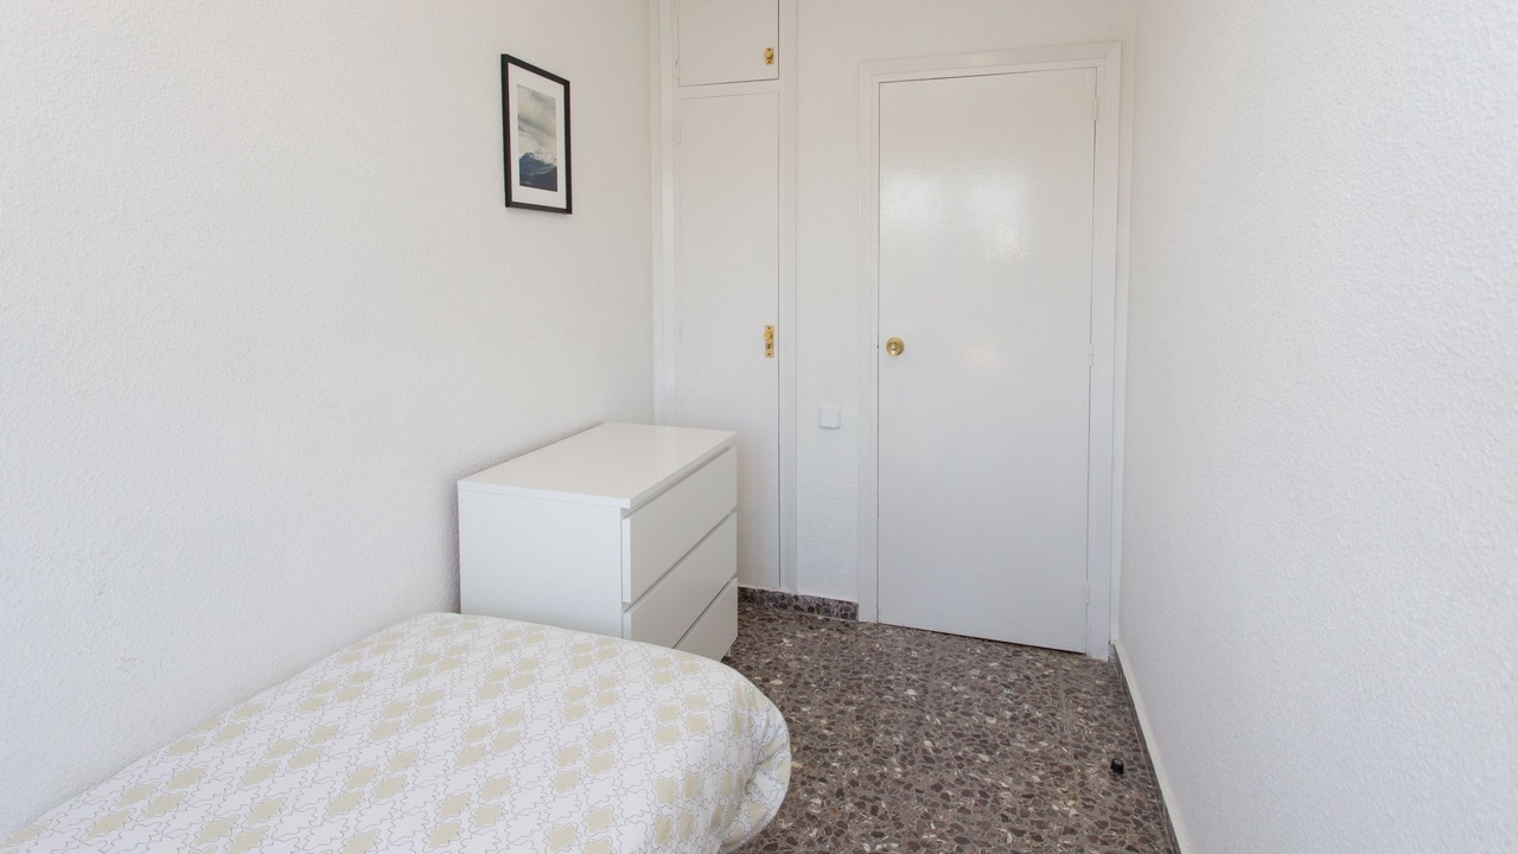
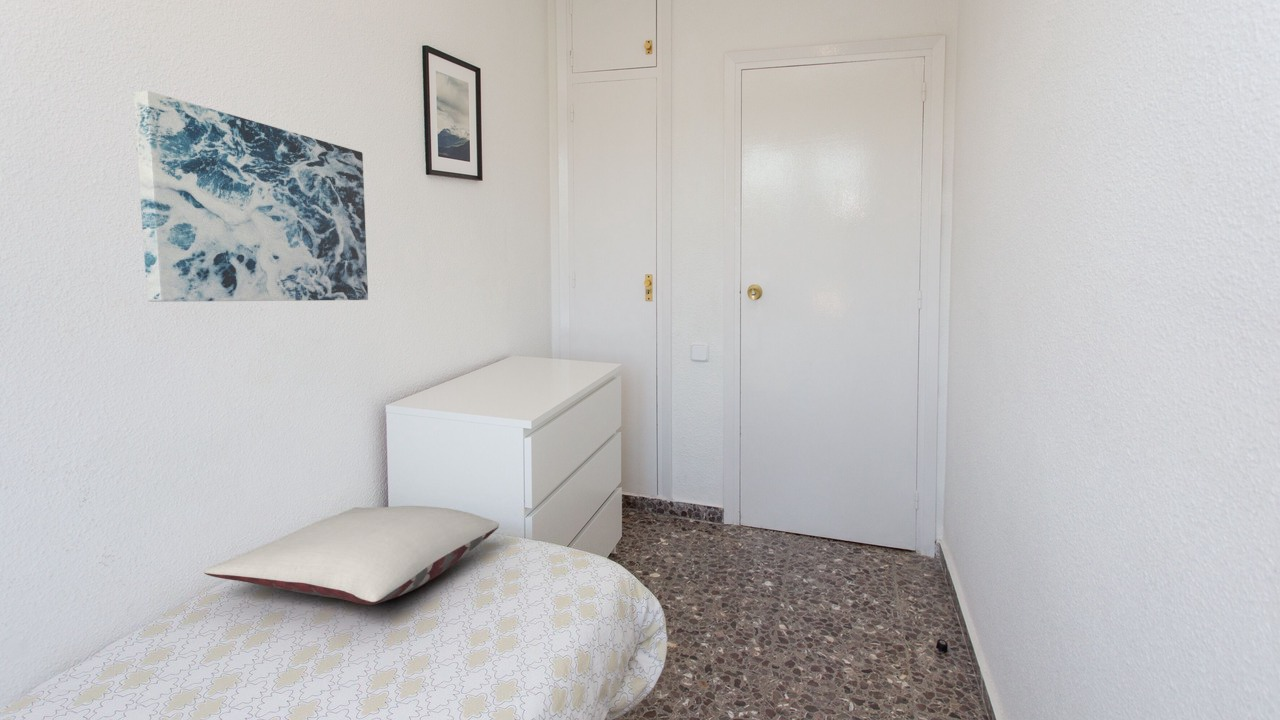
+ wall art (271, 215)
+ pillow (364, 546)
